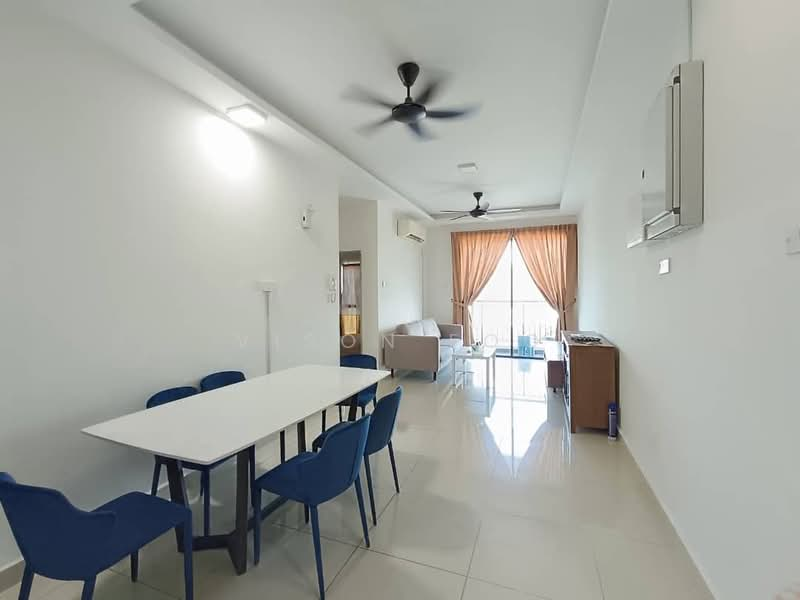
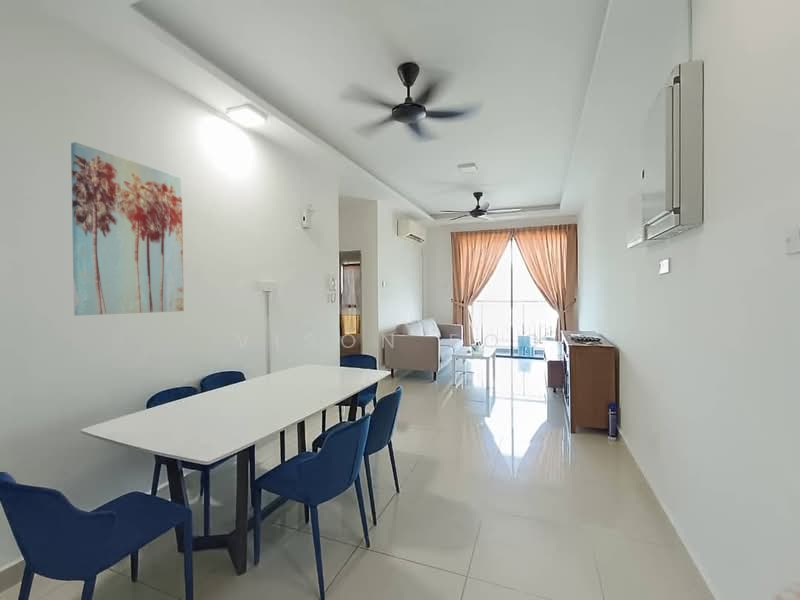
+ wall art (134, 237)
